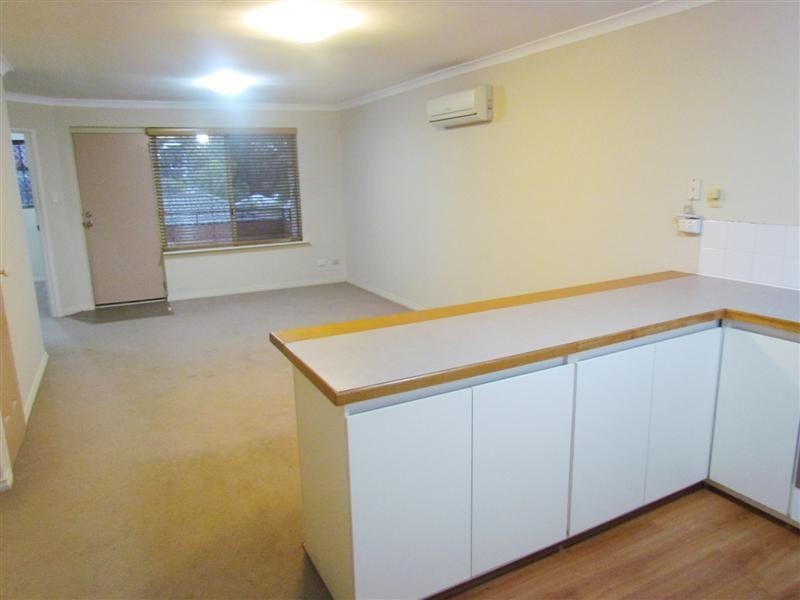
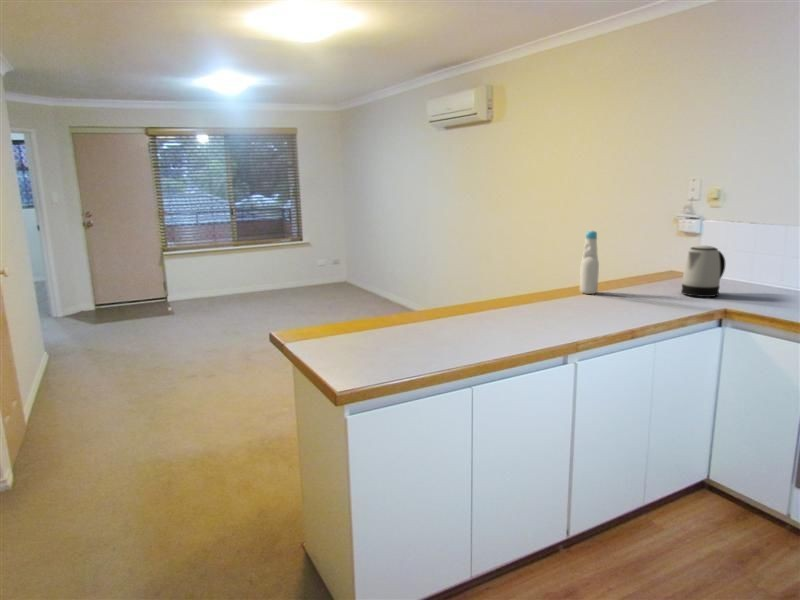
+ bottle (590, 261)
+ kettle (705, 270)
